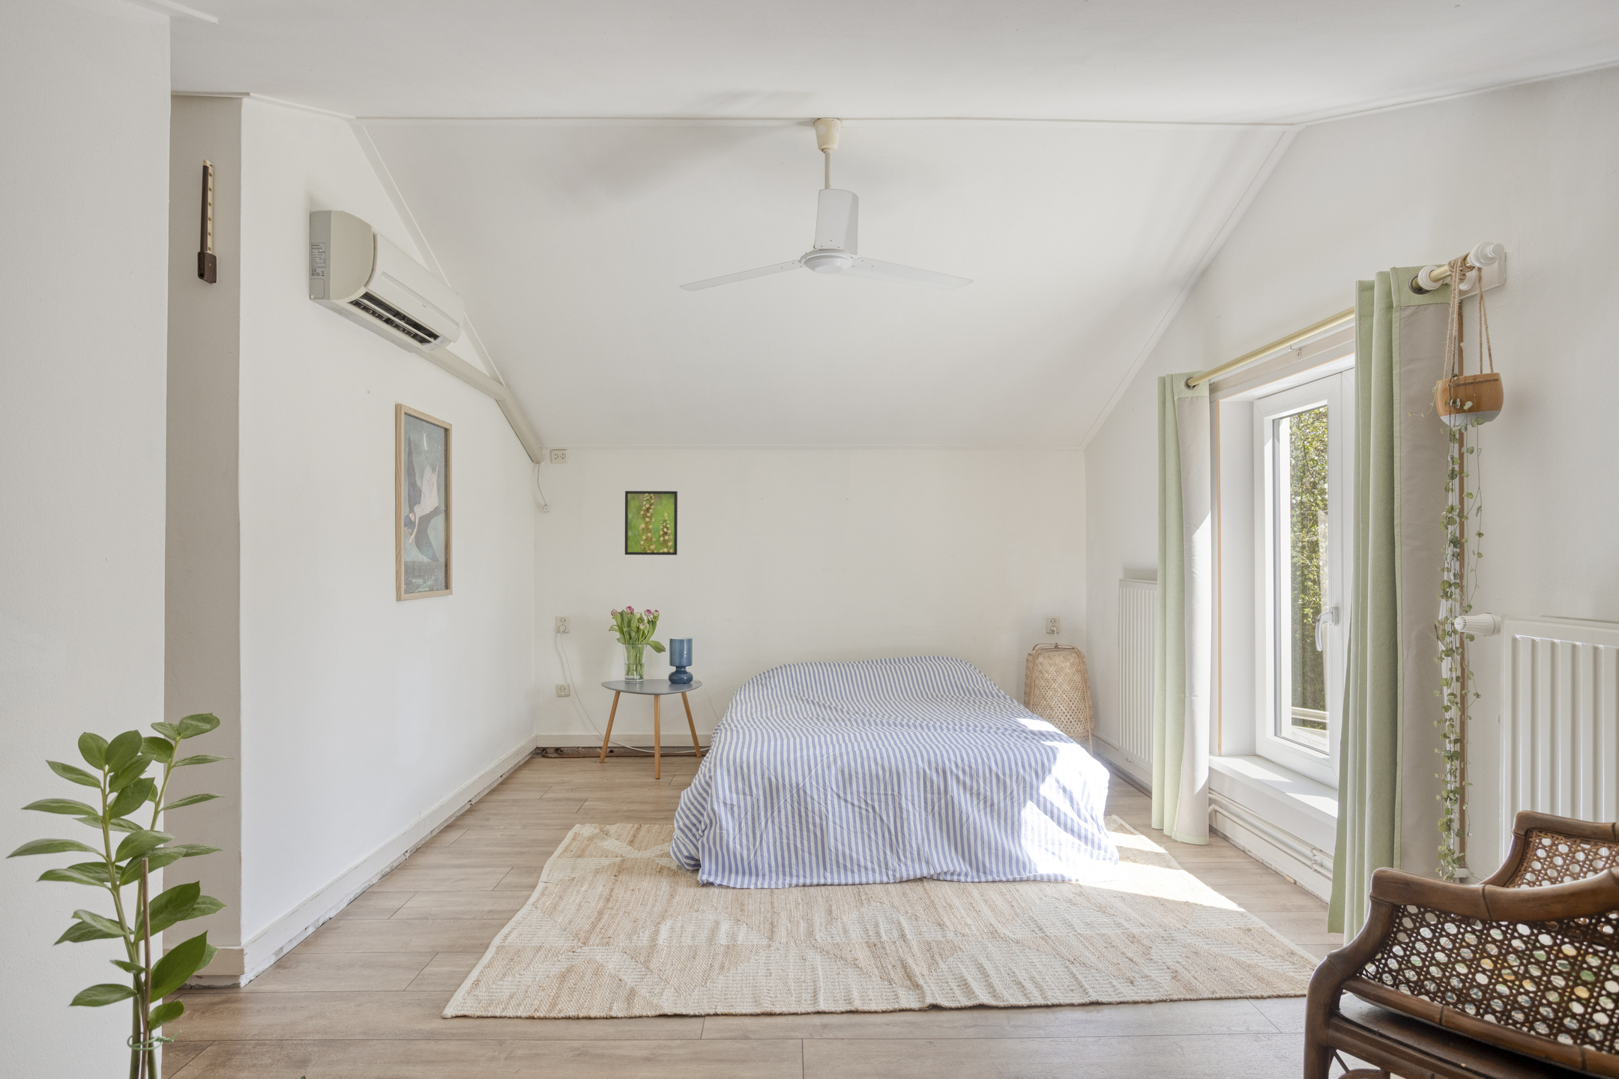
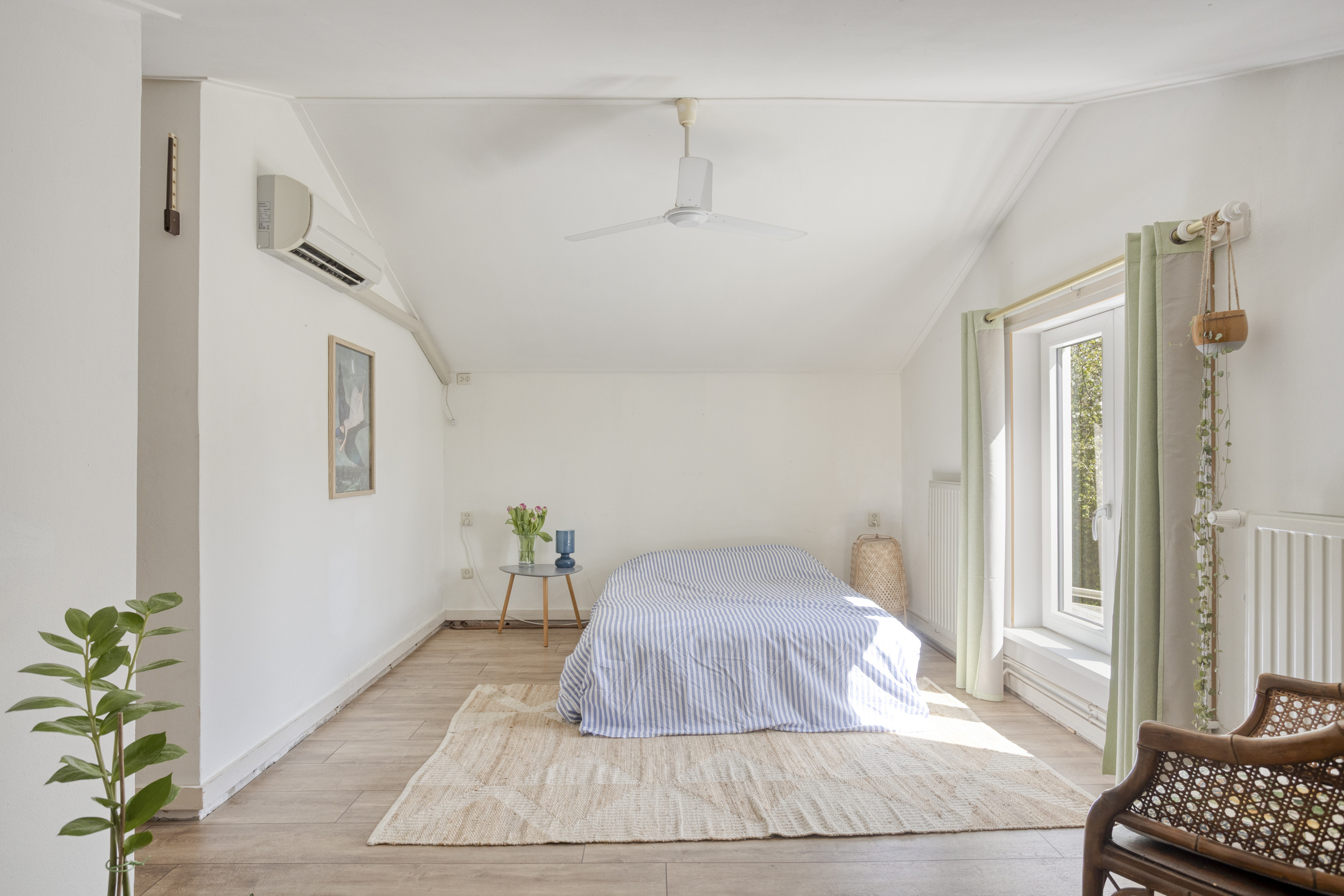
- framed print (650, 523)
